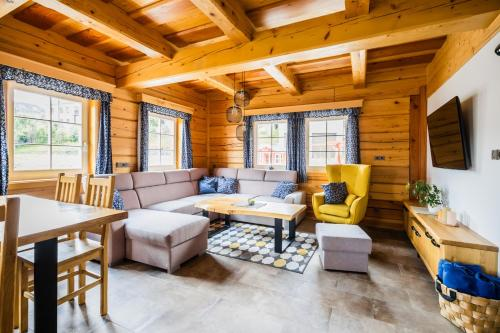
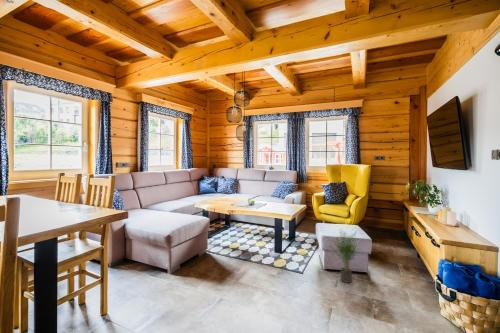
+ potted plant (343, 254)
